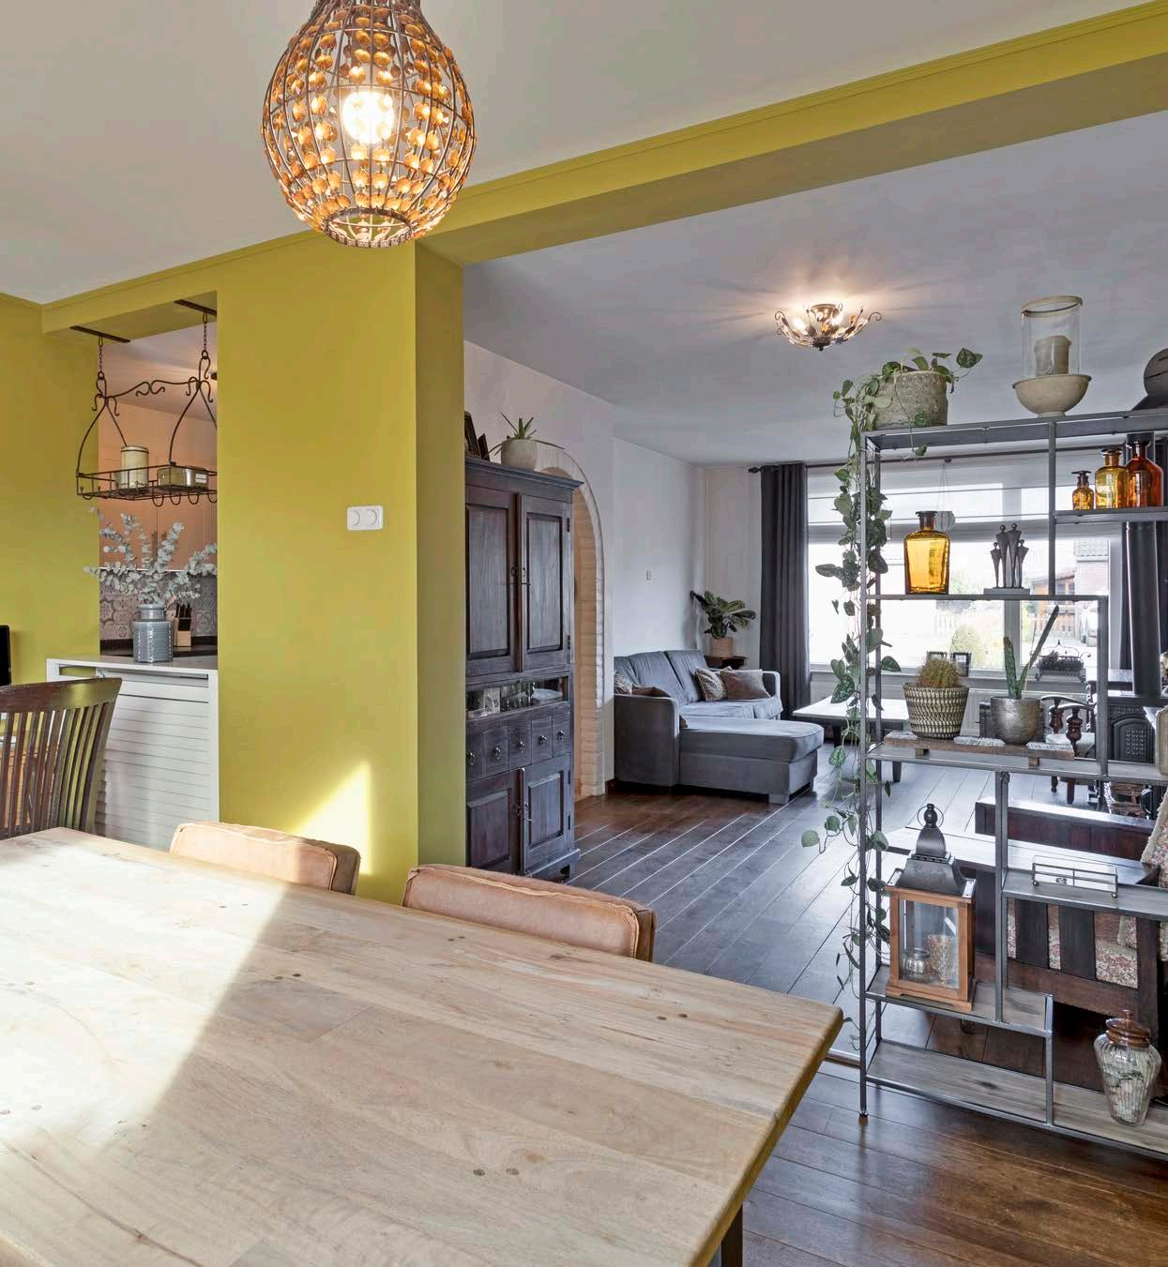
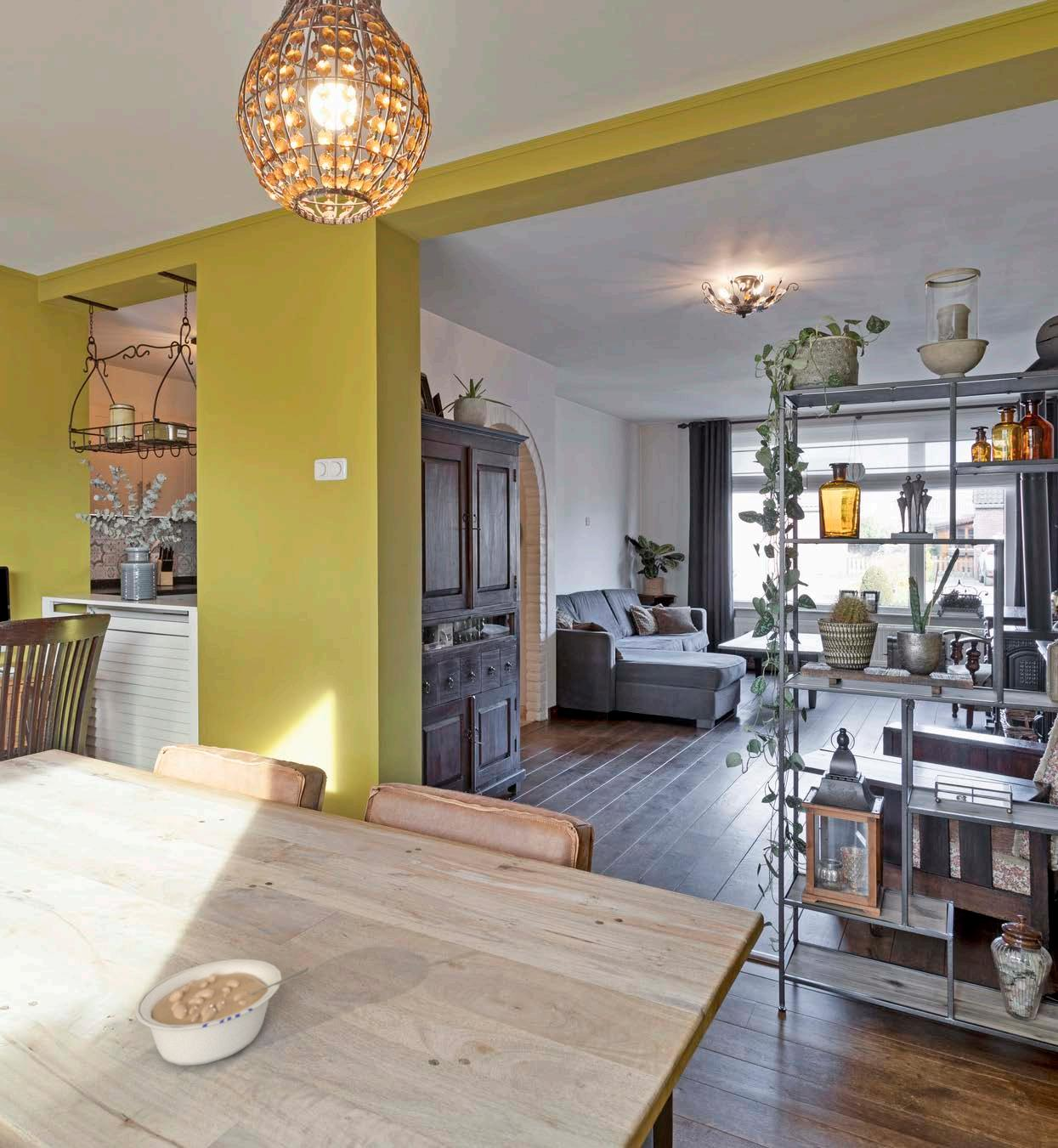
+ legume (217, 1007)
